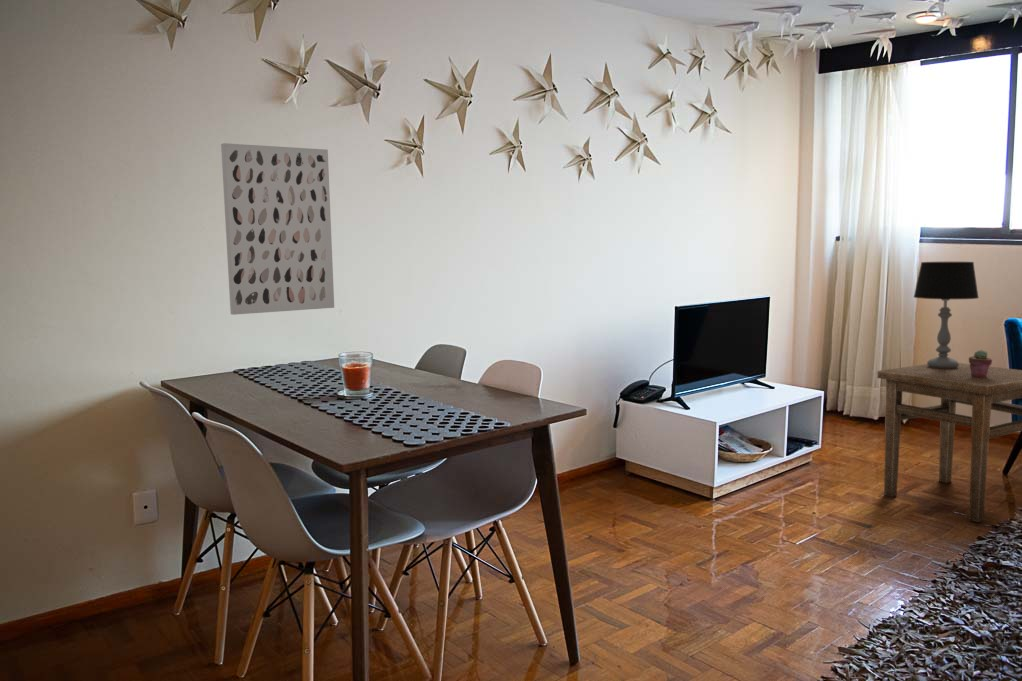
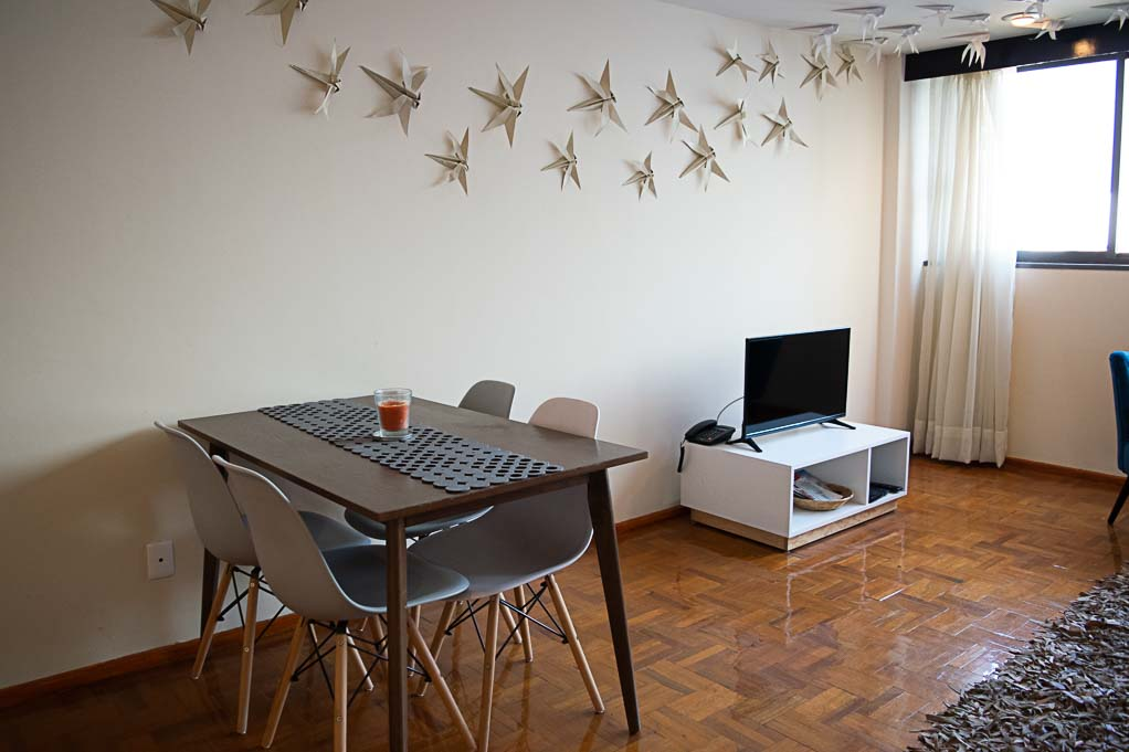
- potted succulent (980, 362)
- wall art (280, 229)
- table lamp (944, 314)
- side table (953, 436)
